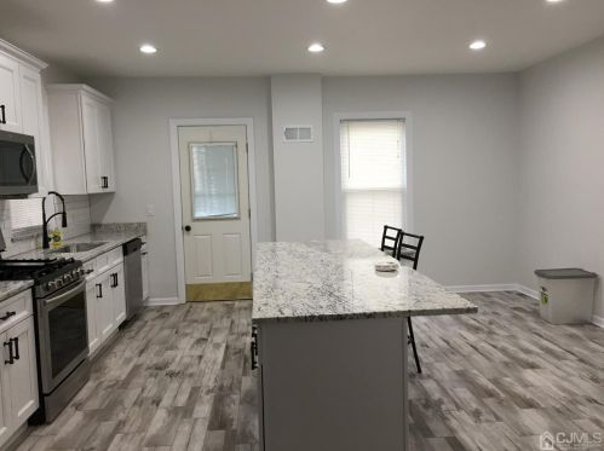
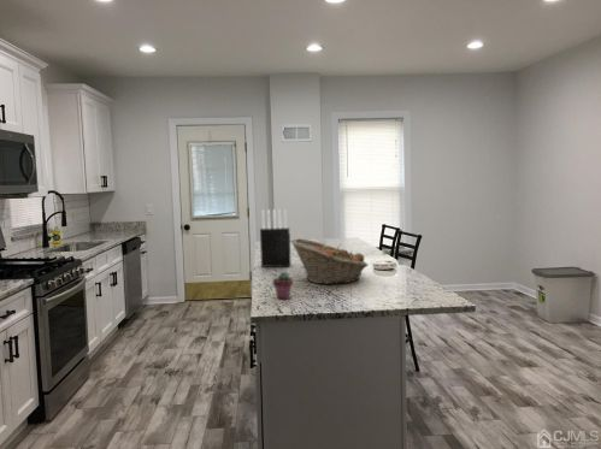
+ knife block (275, 237)
+ potted succulent (283, 284)
+ fruit basket (329, 259)
